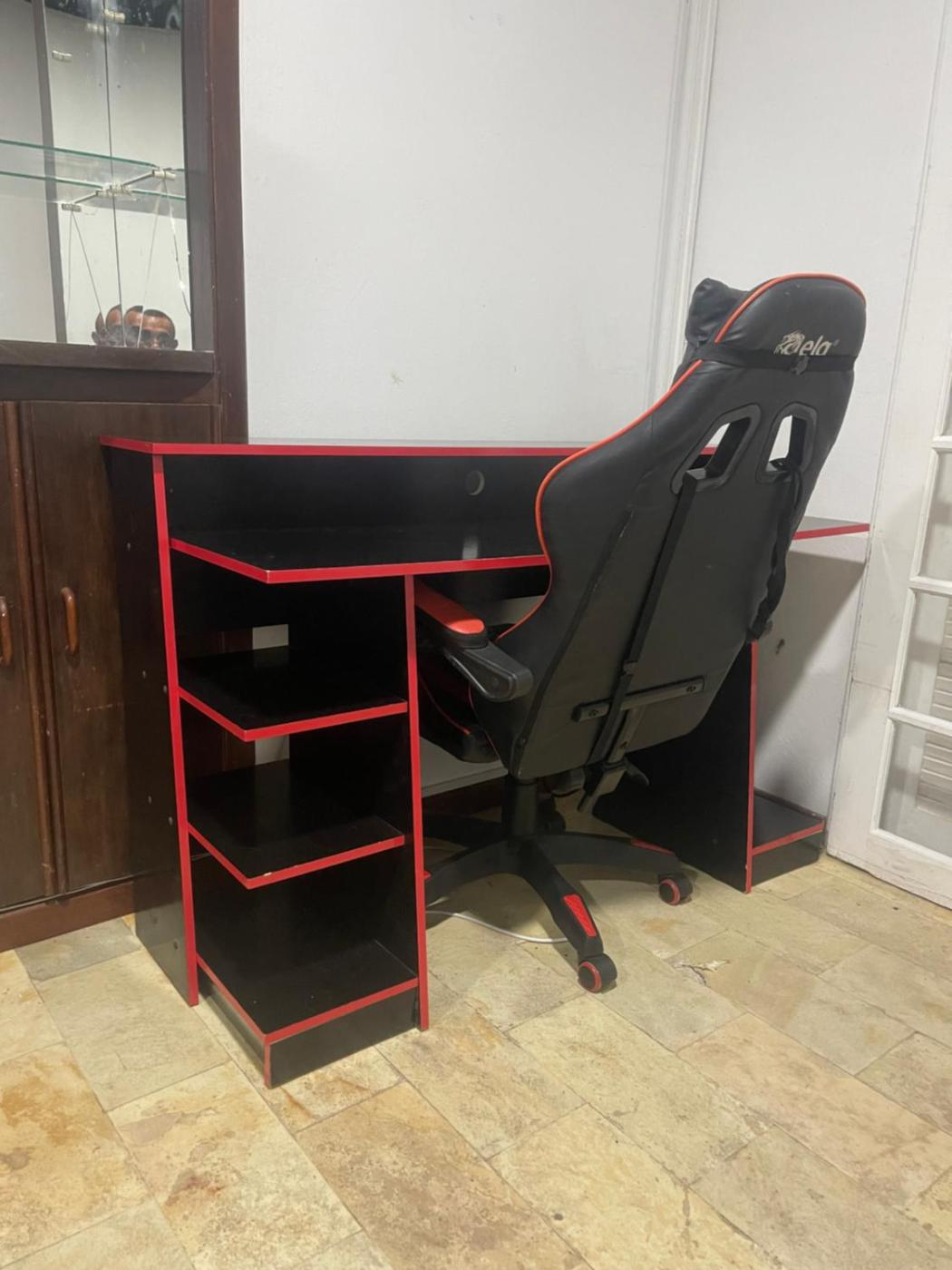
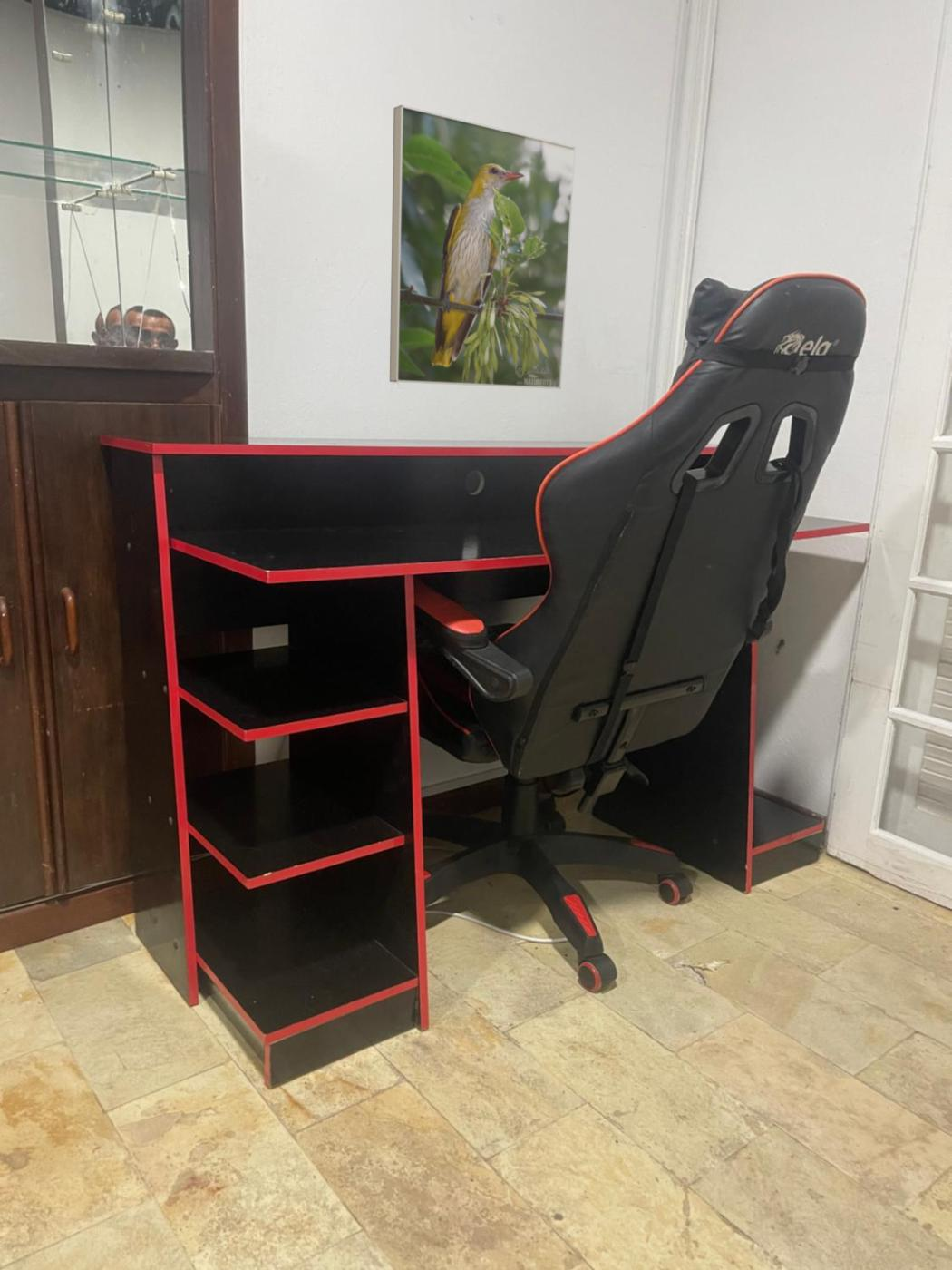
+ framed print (484, 260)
